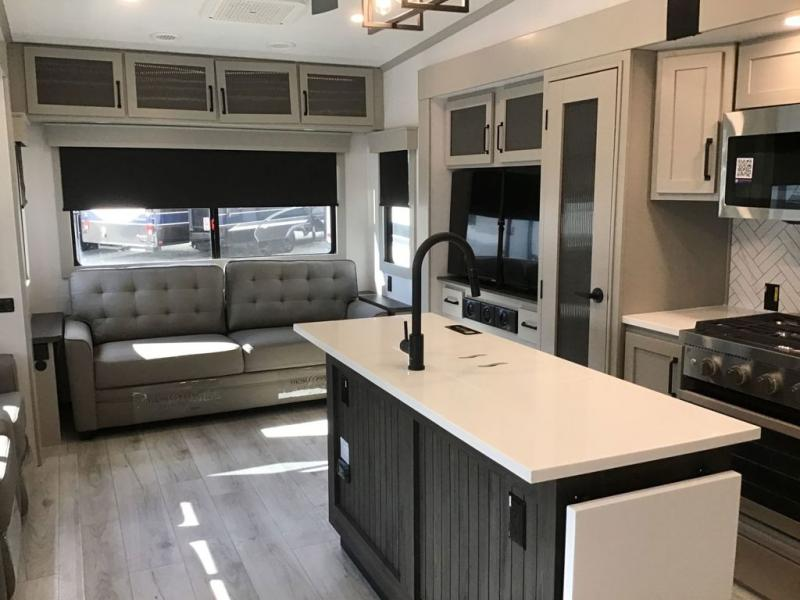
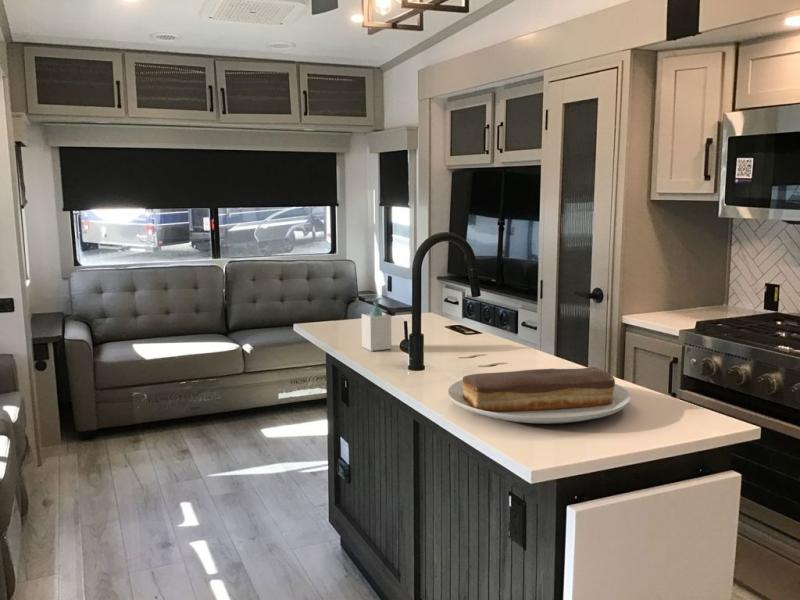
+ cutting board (537, 389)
+ soap bottle (376, 323)
